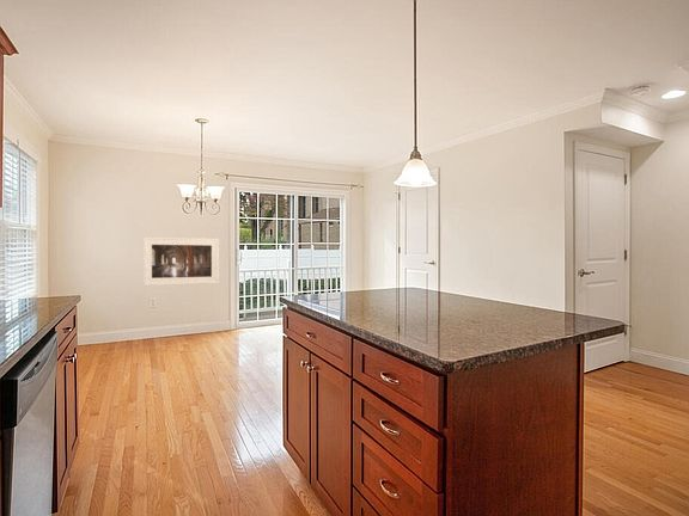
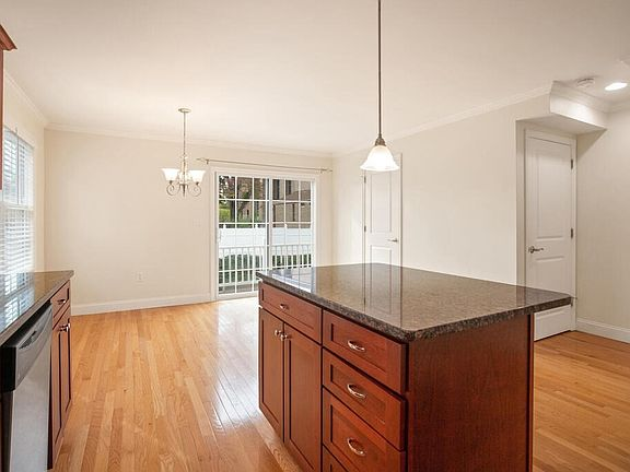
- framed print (182, 260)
